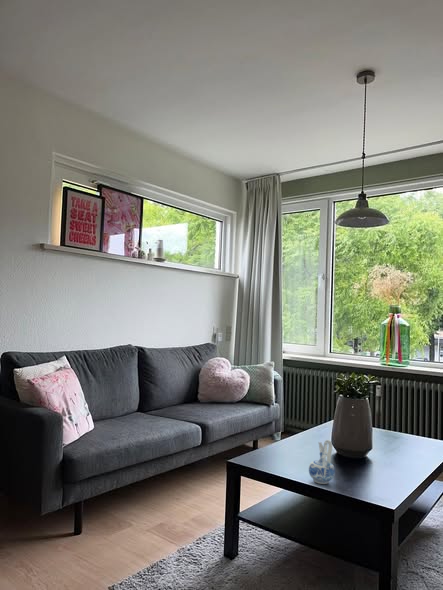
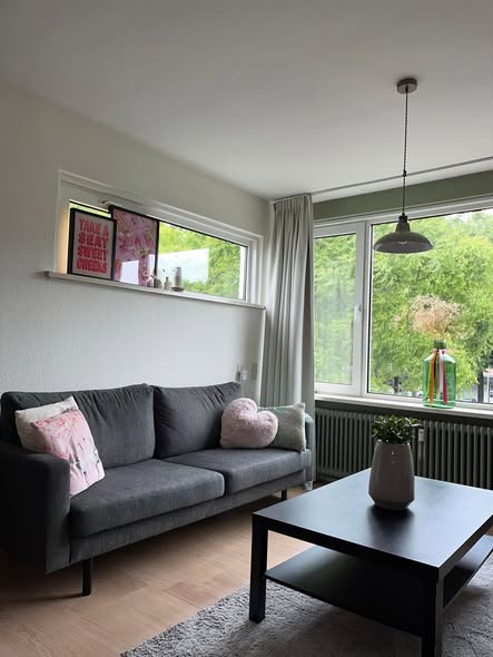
- ceramic pitcher (322, 459)
